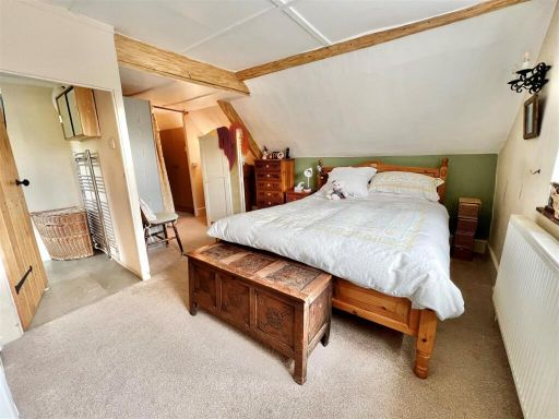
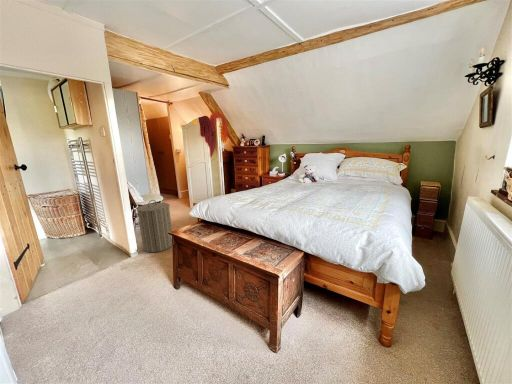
+ laundry hamper (155, 223)
